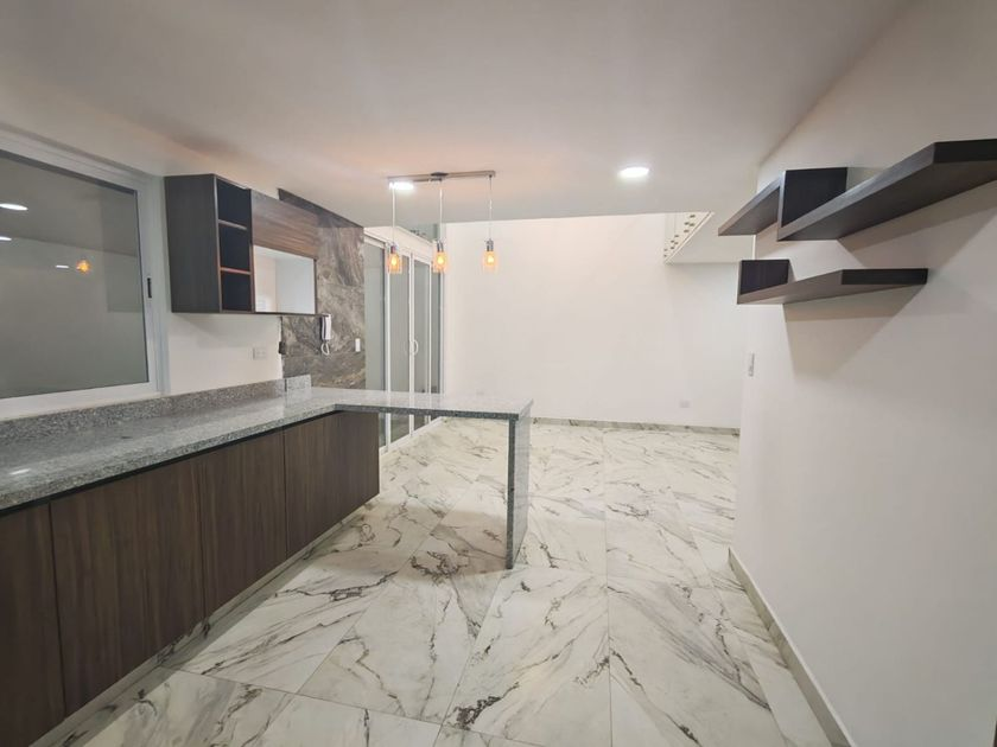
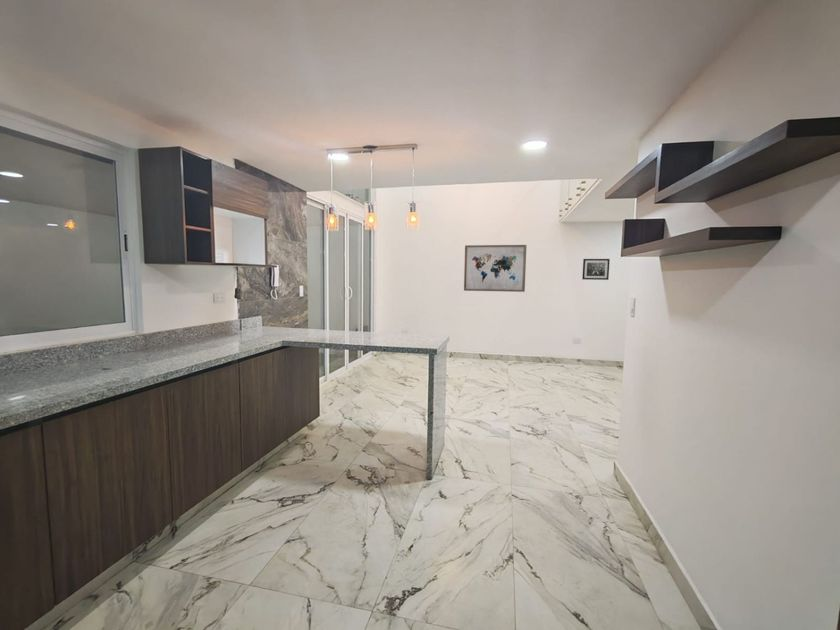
+ wall art (595, 269)
+ wall art (494, 268)
